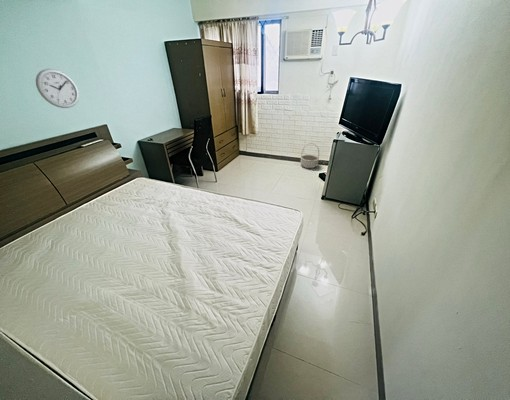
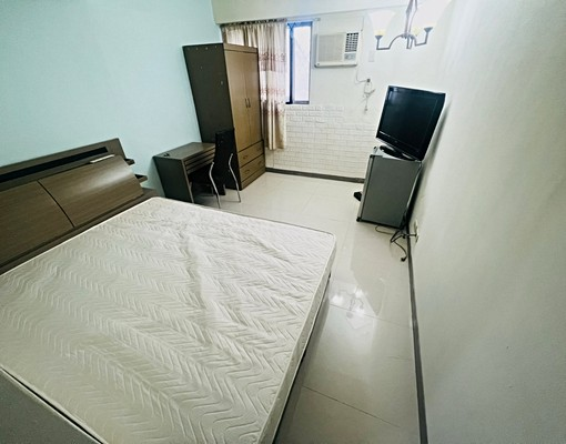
- basket (310, 155)
- wall clock (59, 89)
